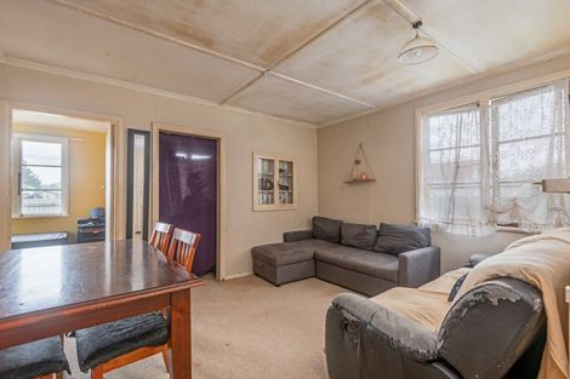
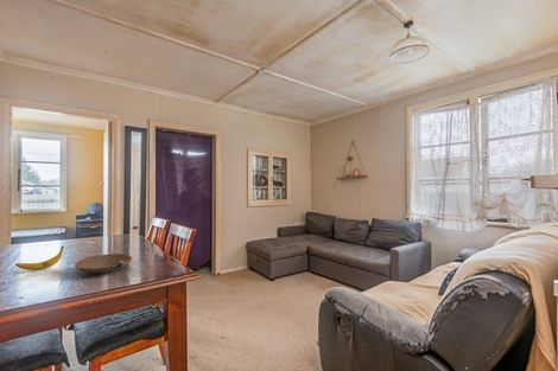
+ bowl (104, 263)
+ banana (40, 262)
